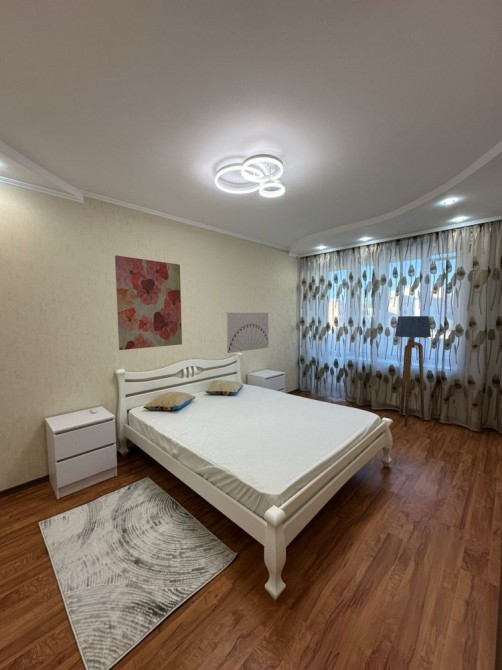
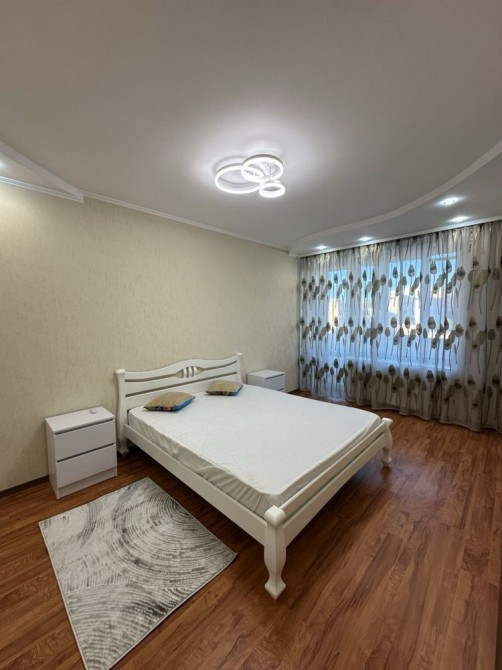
- floor lamp (410, 369)
- wall art (249, 331)
- wall art (151, 304)
